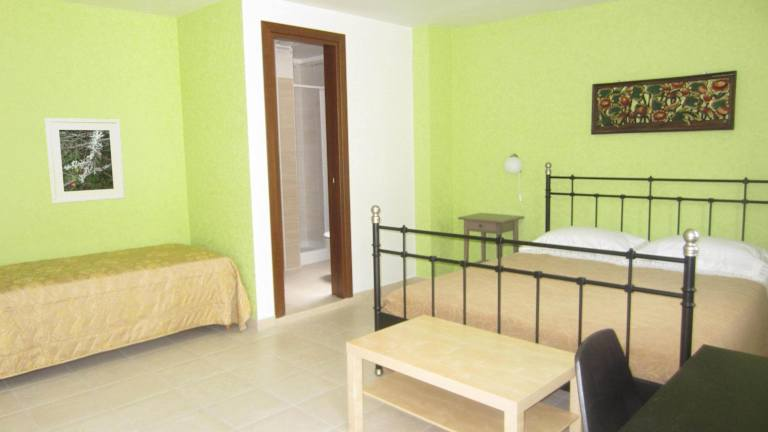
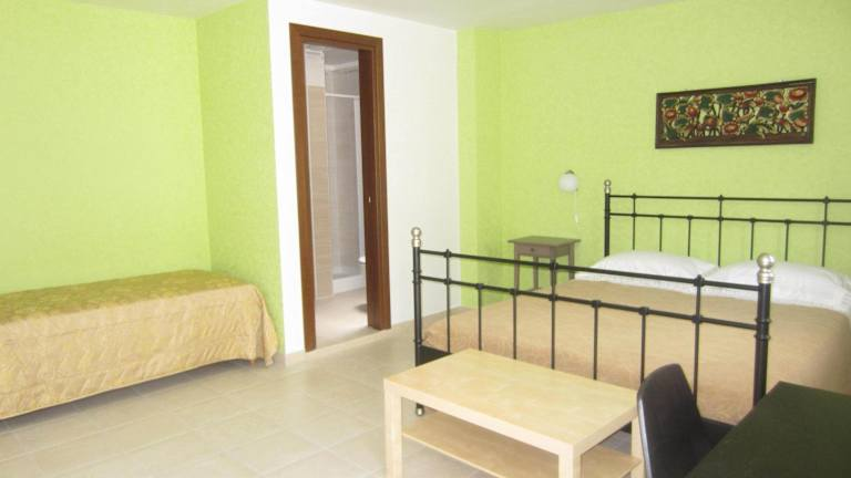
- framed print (86, 160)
